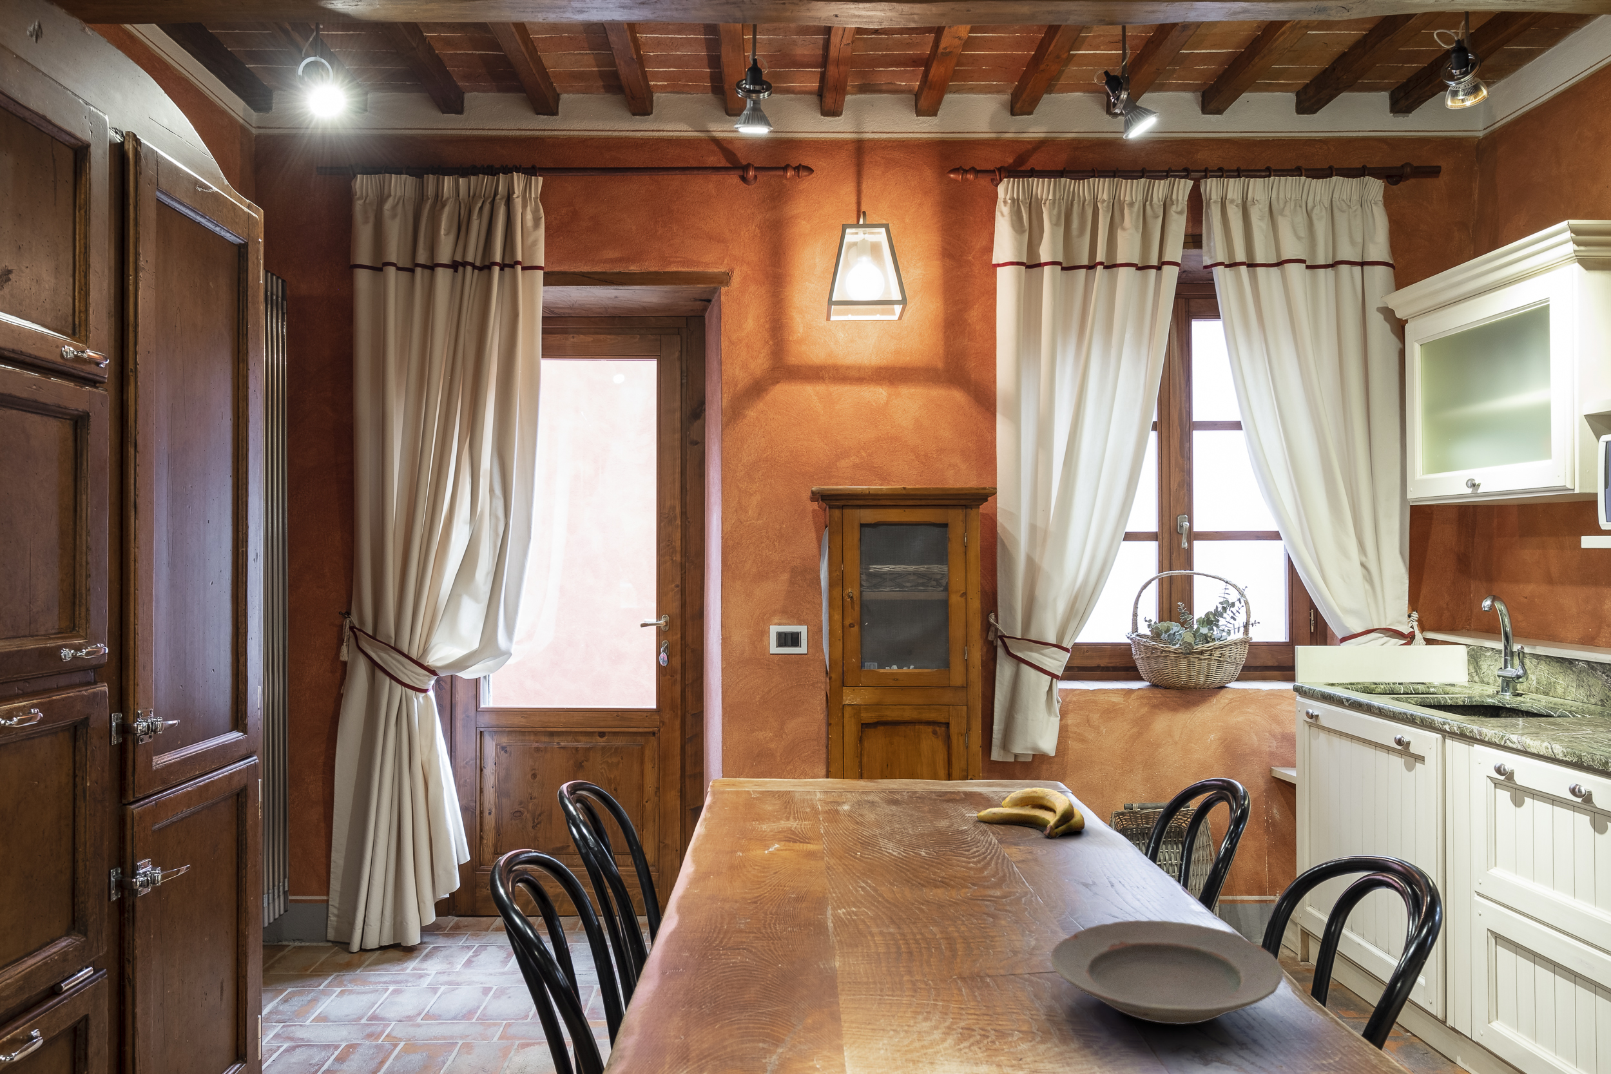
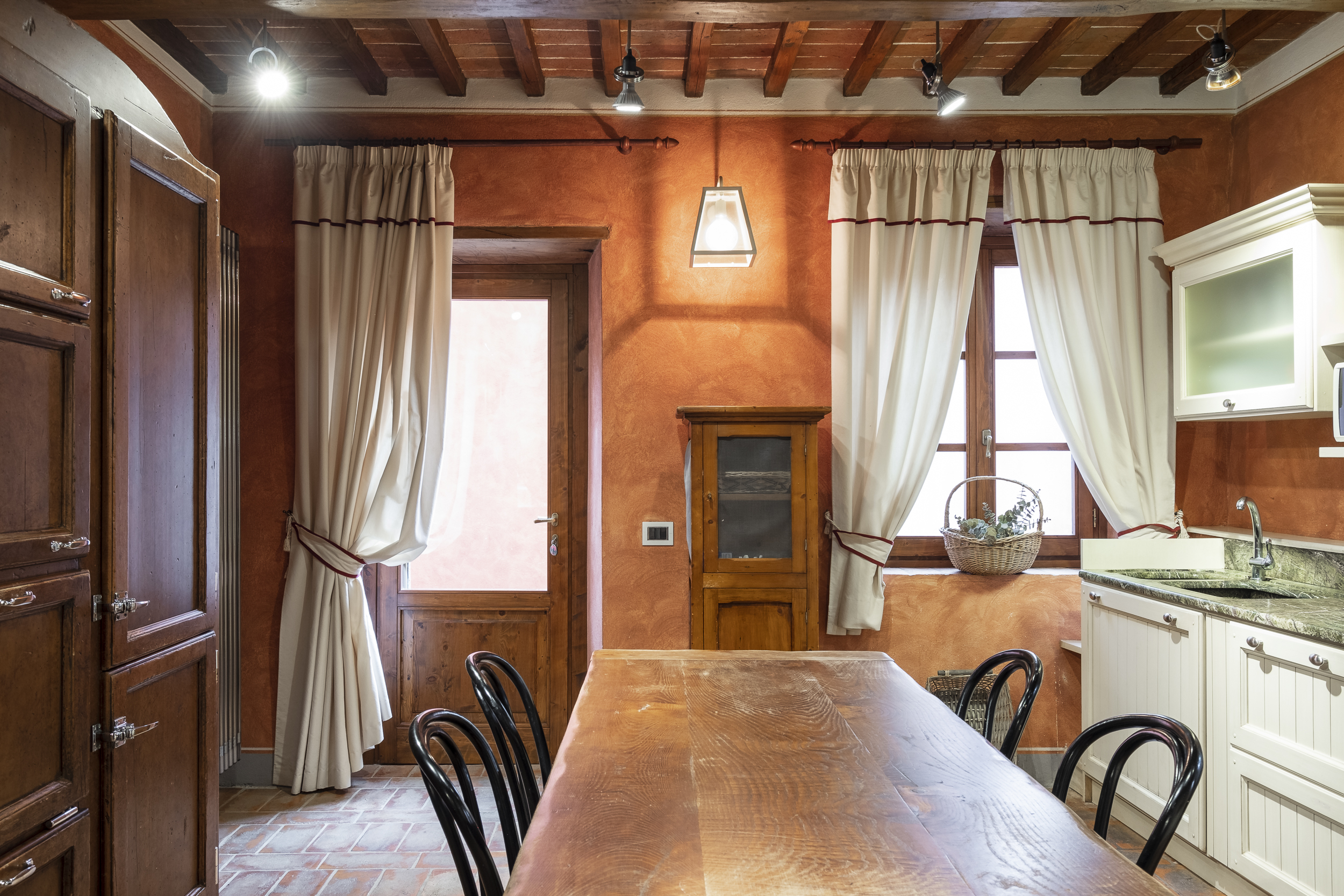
- plate (1163, 978)
- banana (1032, 810)
